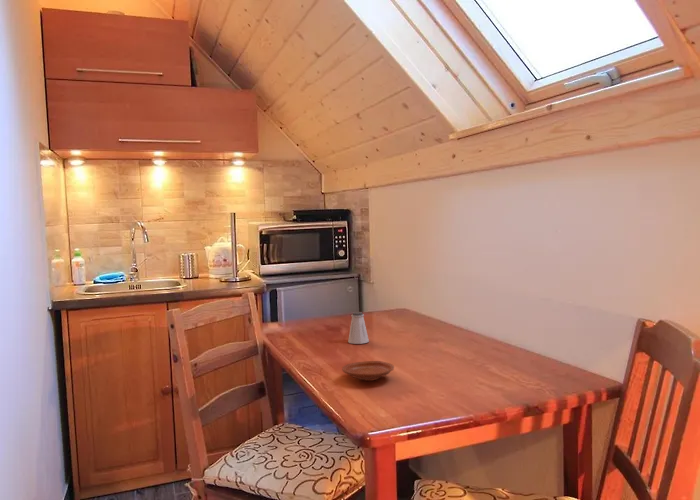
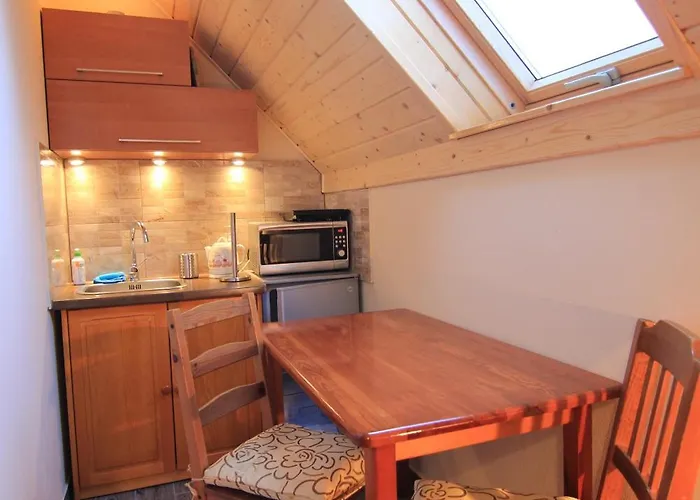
- saltshaker (358, 327)
- plate (368, 372)
